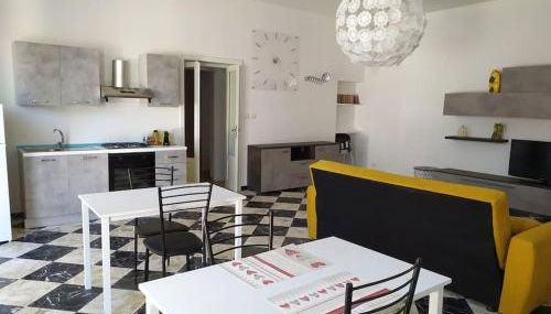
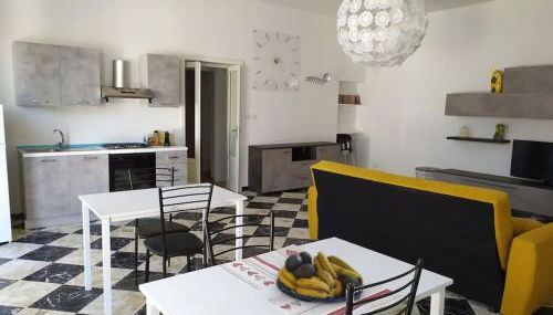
+ fruit bowl (319, 269)
